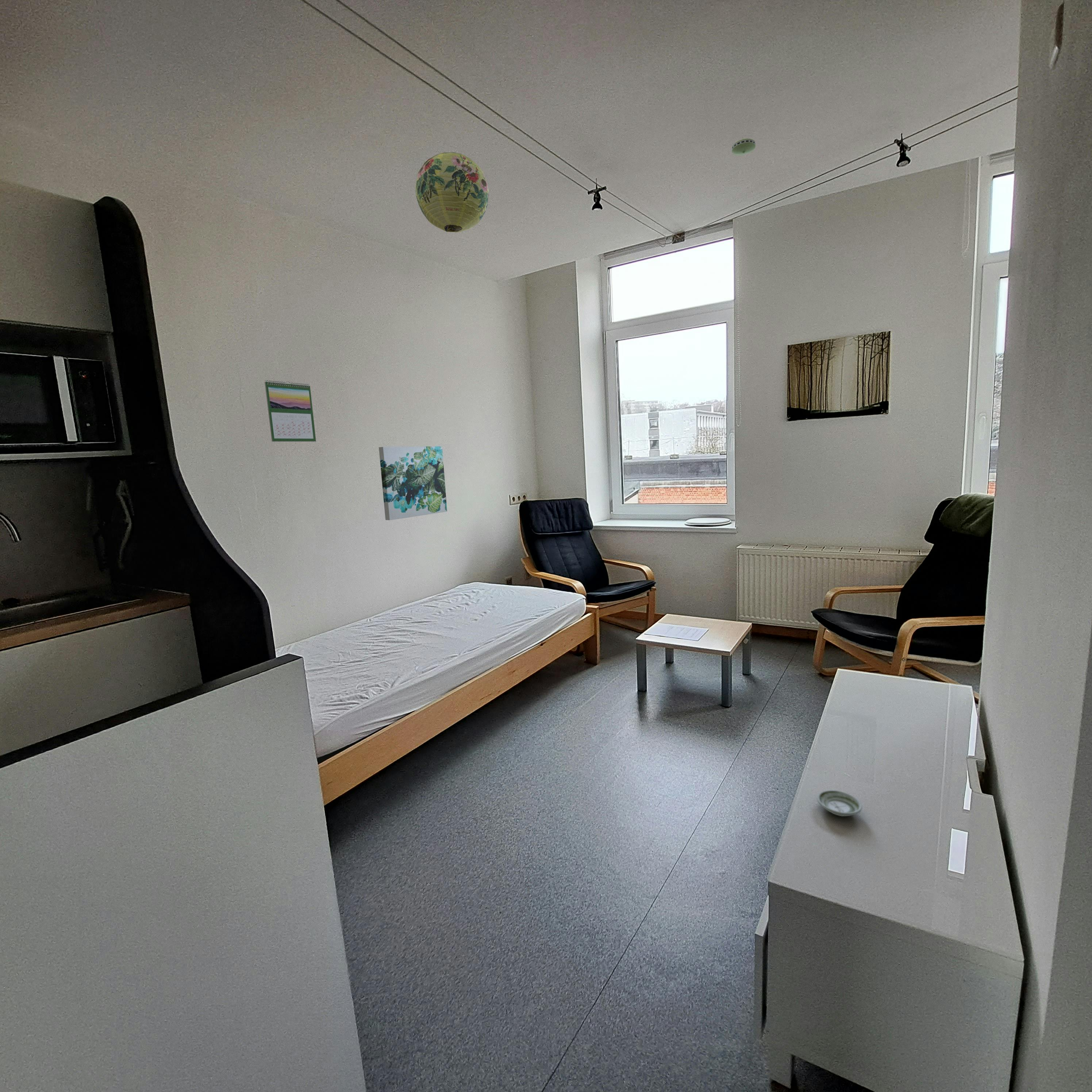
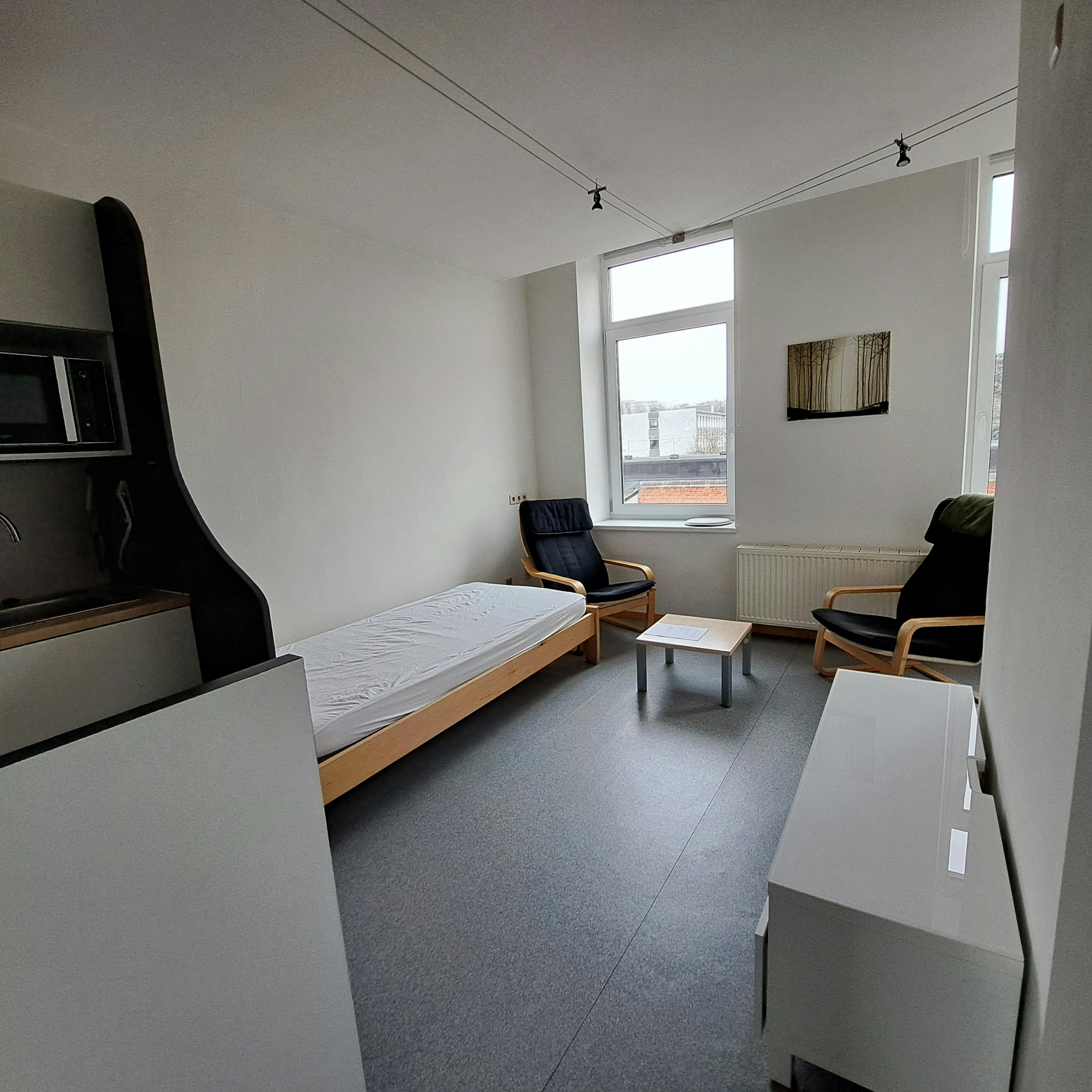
- smoke detector (743, 146)
- saucer (839, 805)
- paper lantern (453, 194)
- calendar (291, 411)
- wall art (415, 481)
